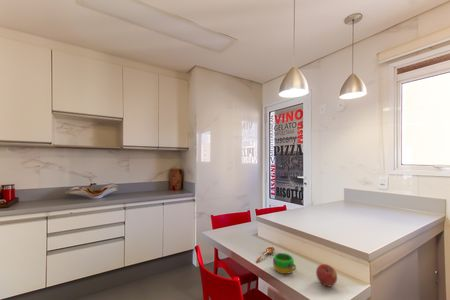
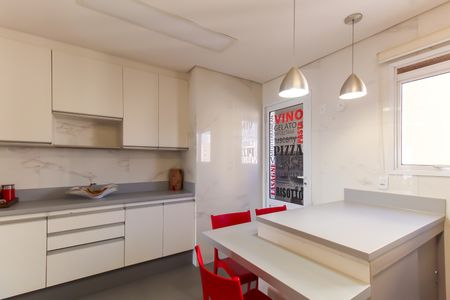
- apple (326, 274)
- mug (285, 264)
- spoon (264, 254)
